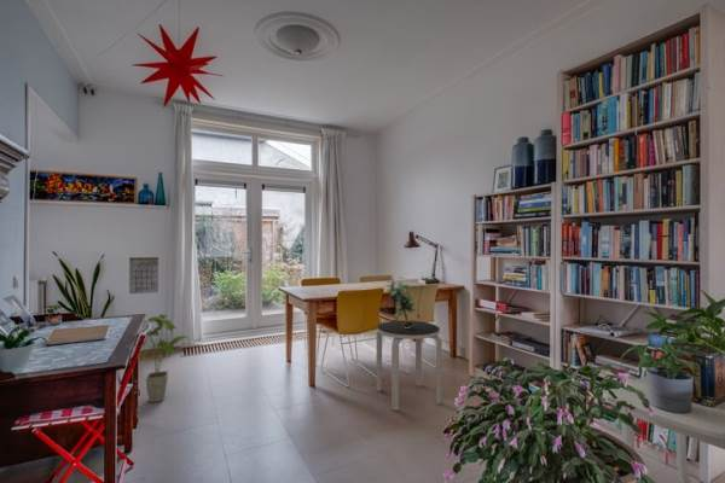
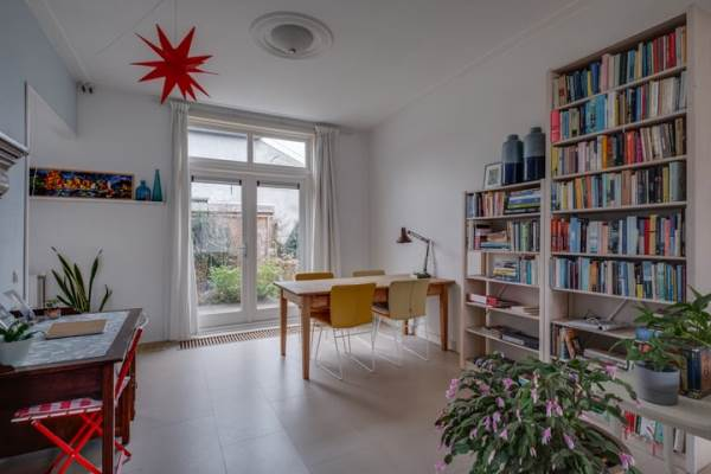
- side table (416, 361)
- potted plant (400, 302)
- calendar (144, 270)
- house plant (163, 356)
